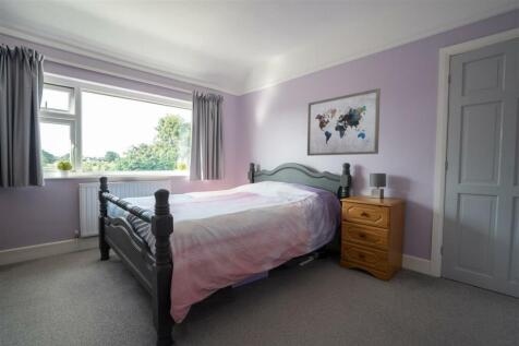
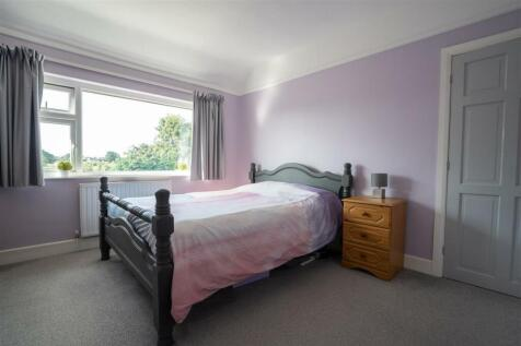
- wall art (339, 126)
